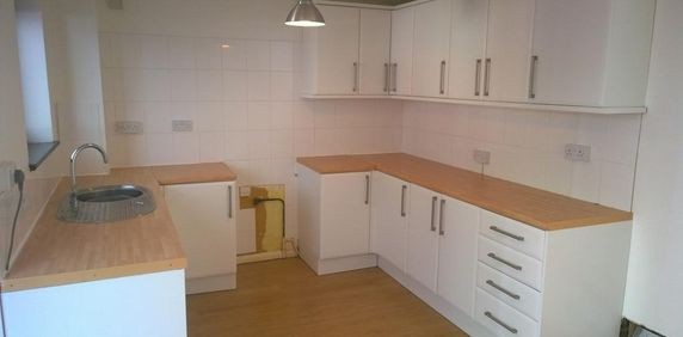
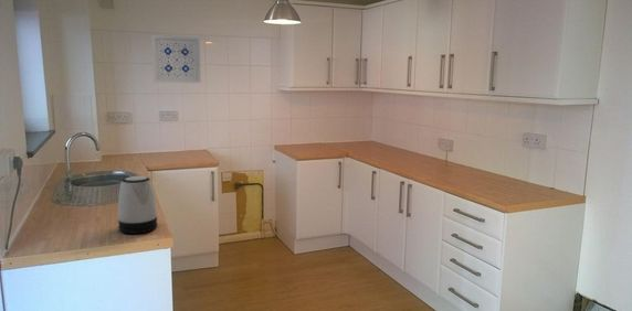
+ kettle (135, 201)
+ wall art (177, 60)
